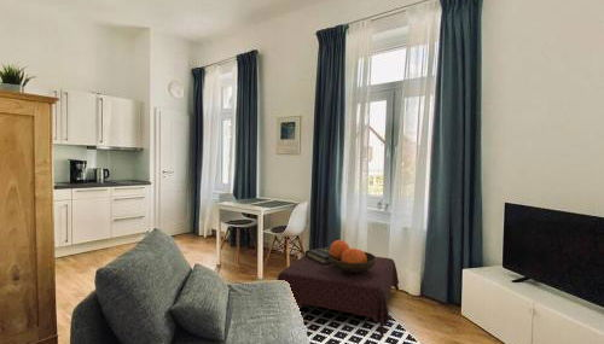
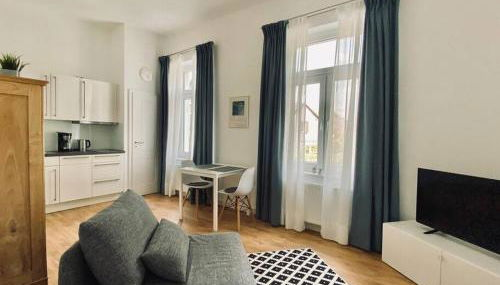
- side table (341, 269)
